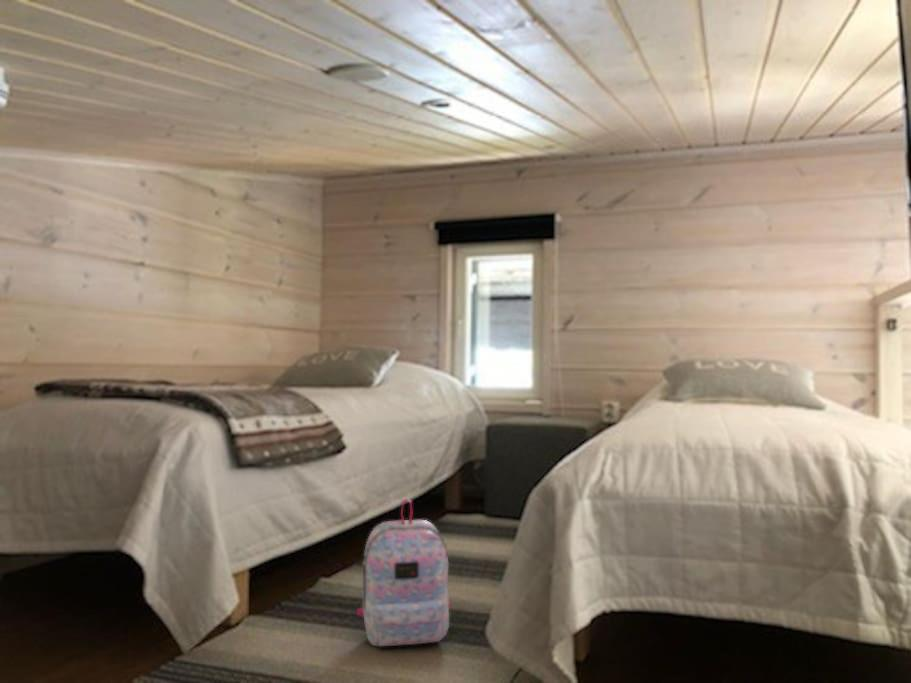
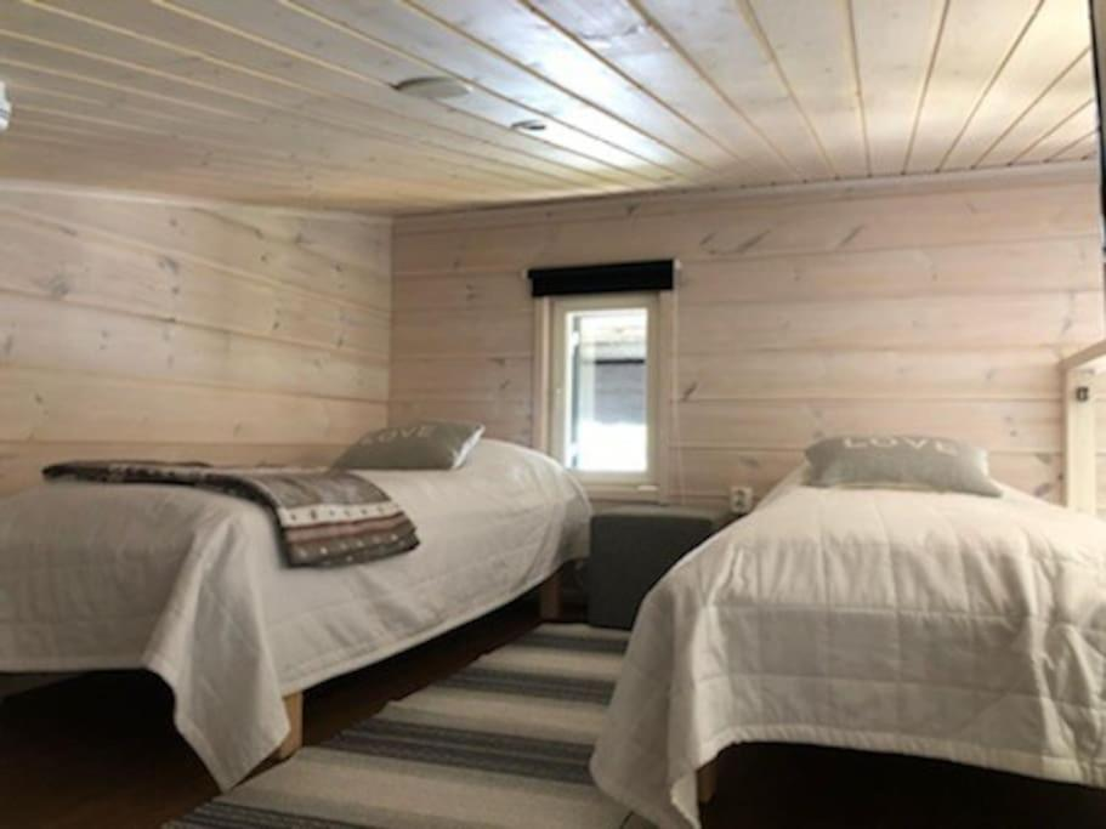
- backpack (406, 568)
